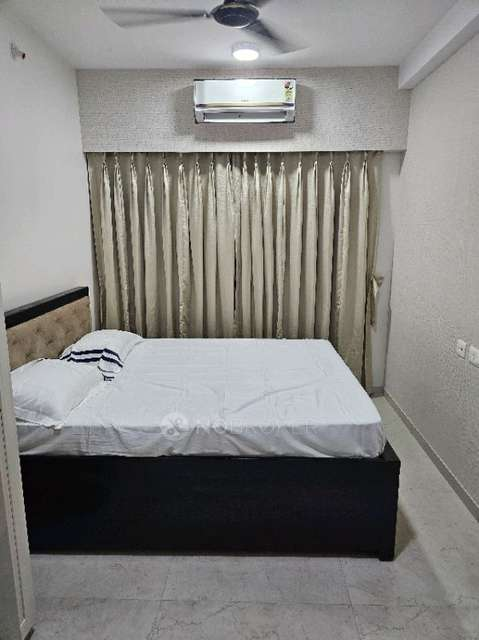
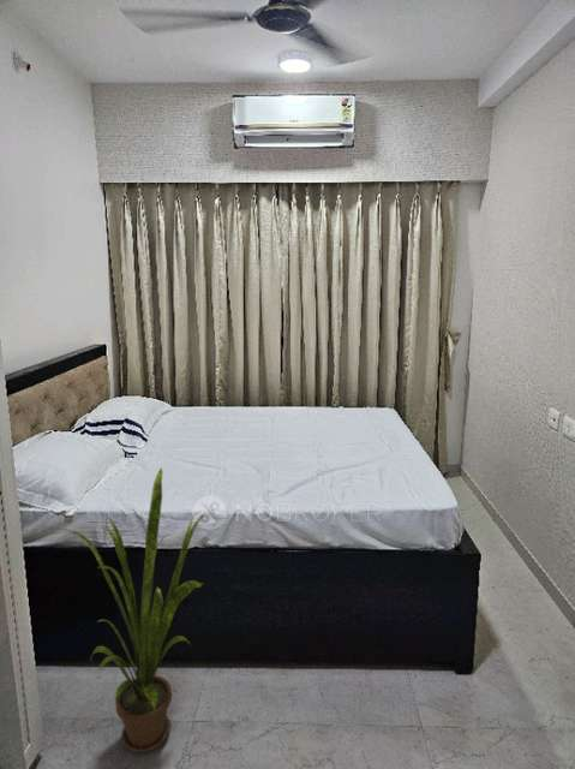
+ house plant (137, 615)
